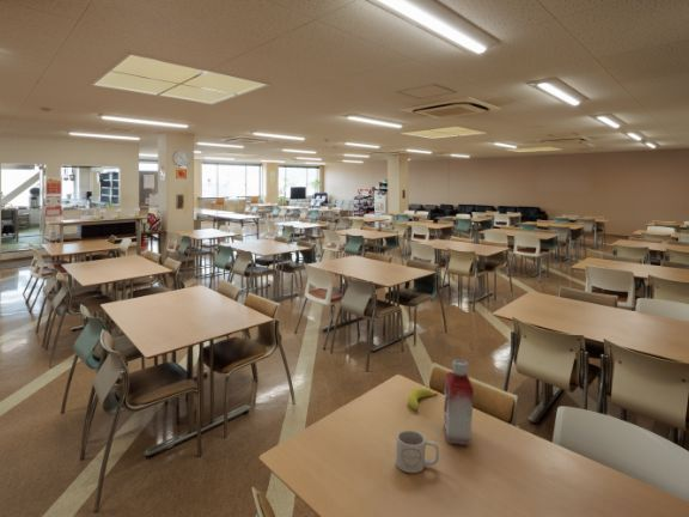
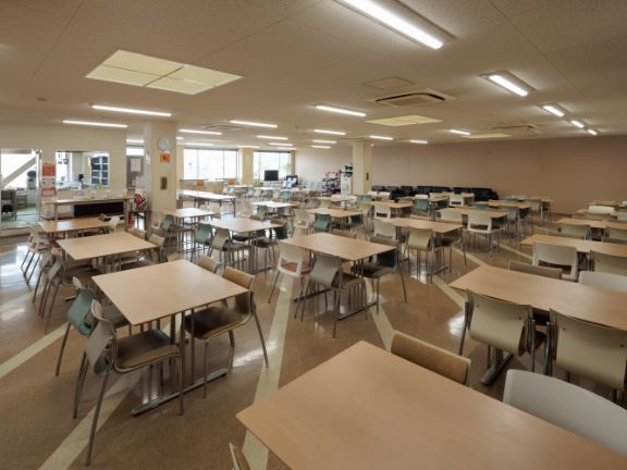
- mug (417, 451)
- fruit (422, 396)
- bottle (458, 399)
